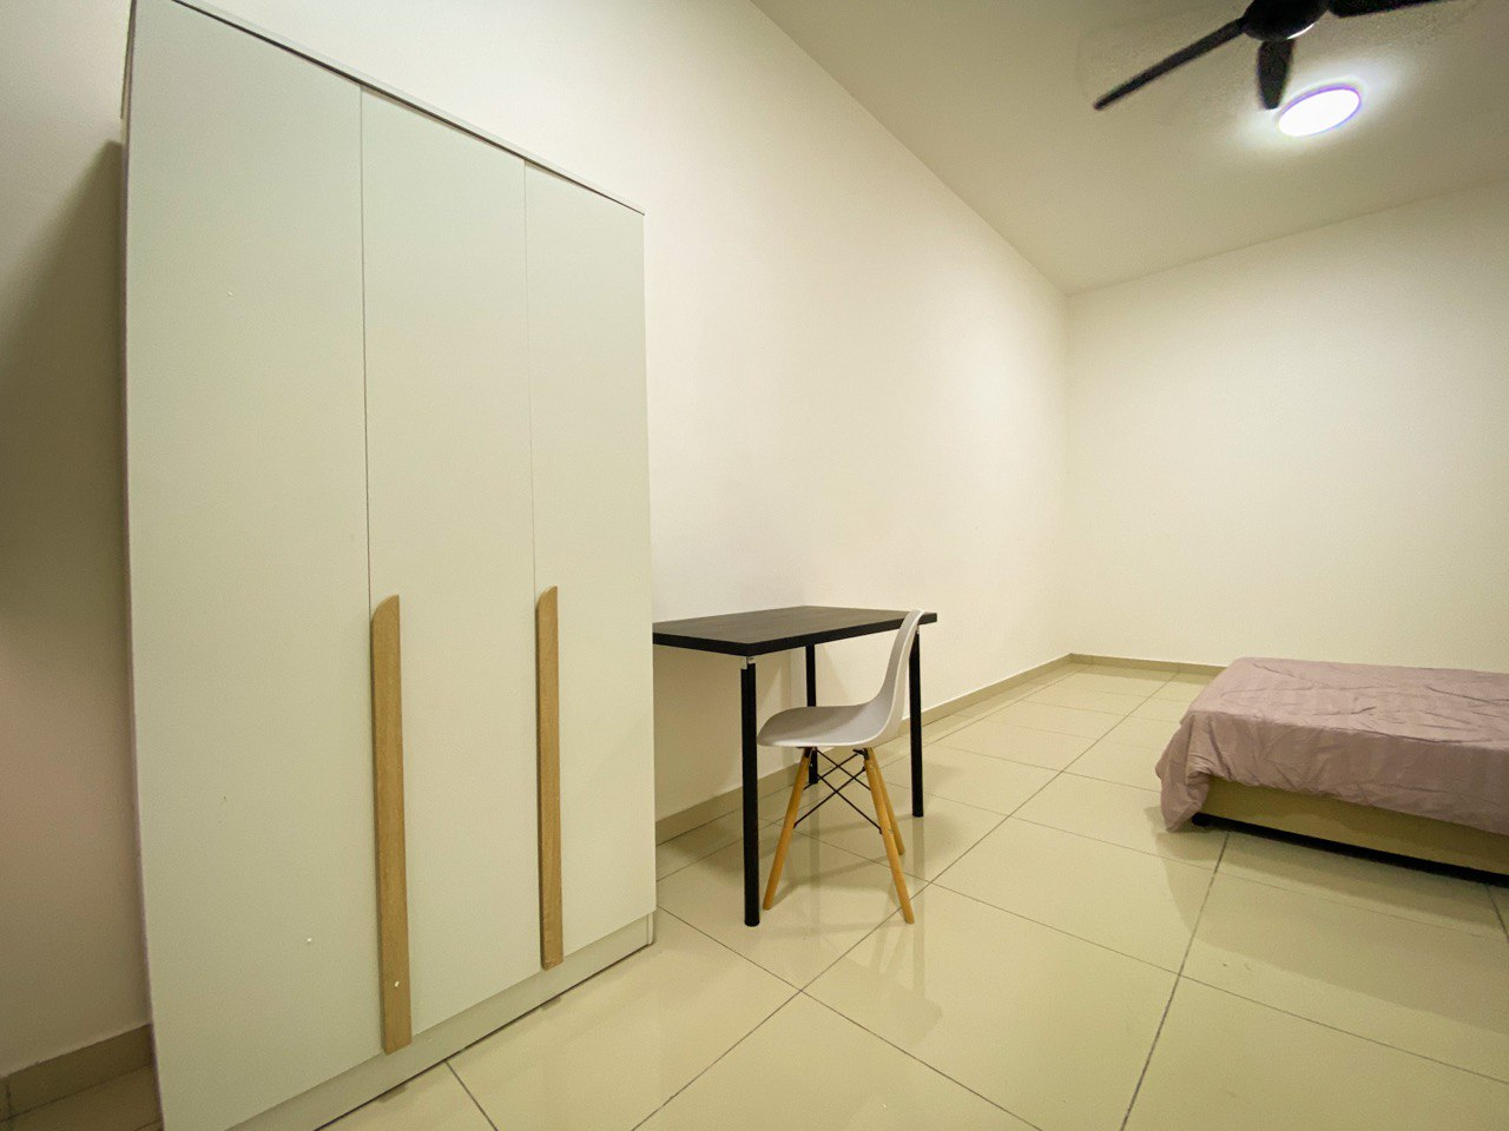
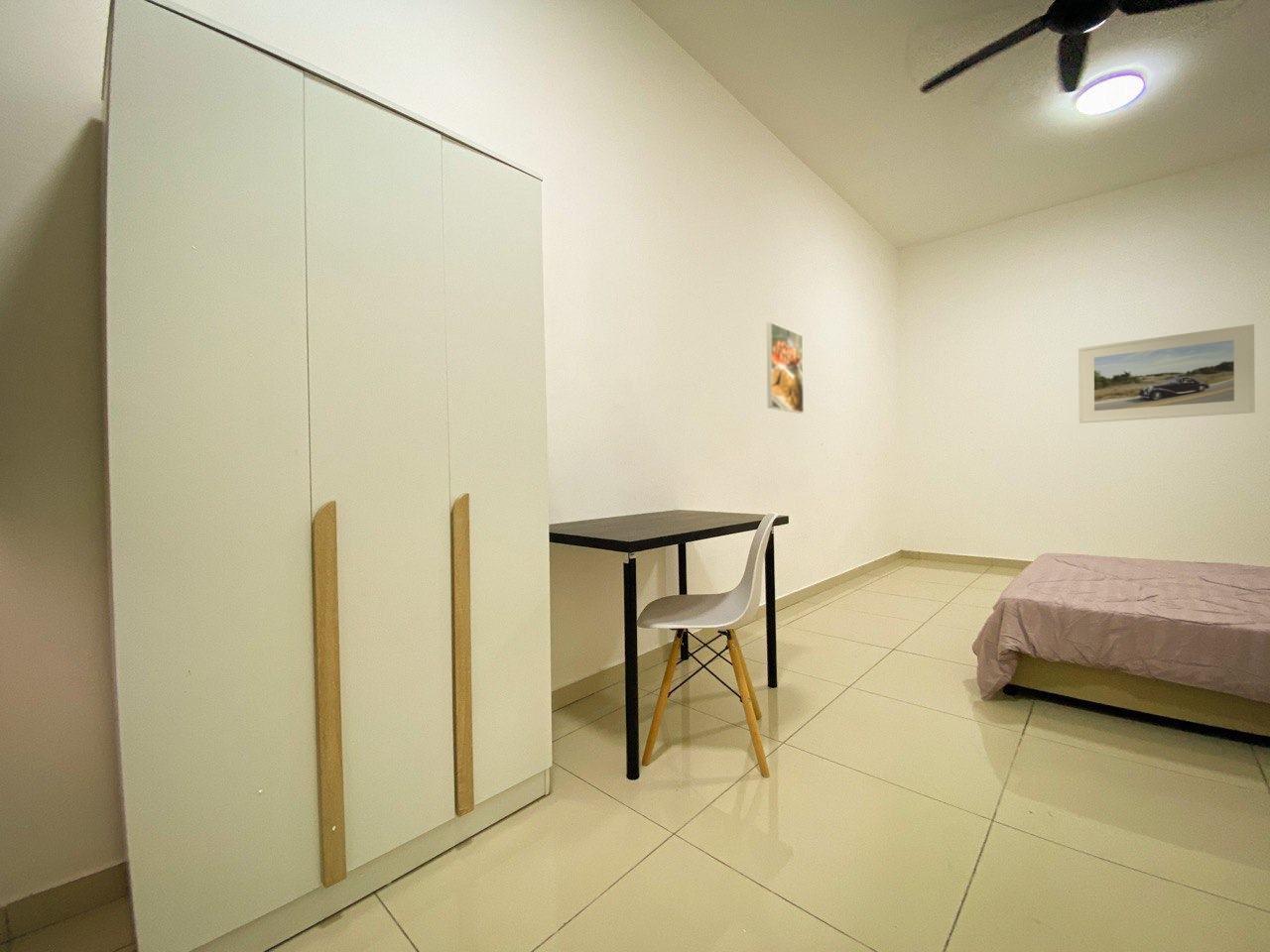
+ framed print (786, 370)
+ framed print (1159, 378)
